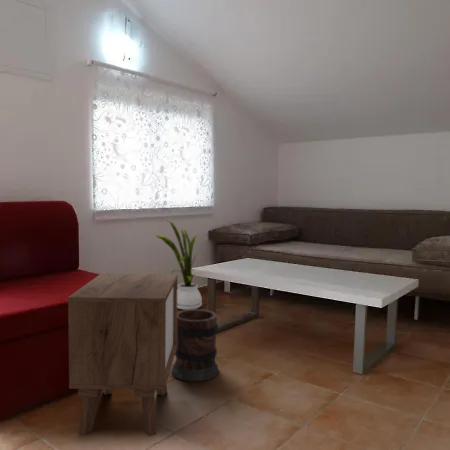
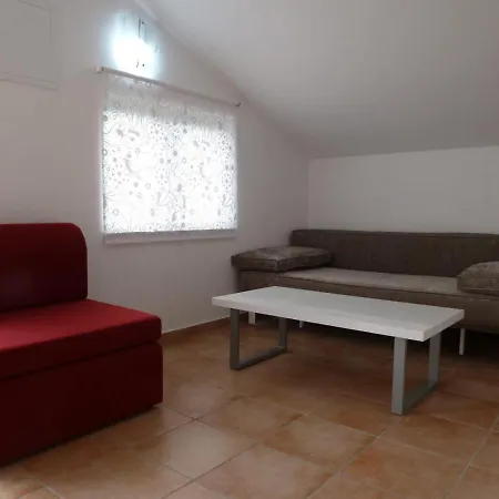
- nightstand (126, 348)
- house plant (184, 263)
- wooden barrel (191, 342)
